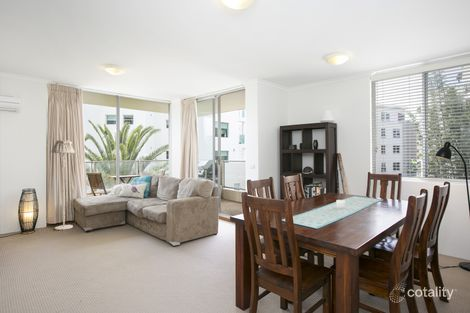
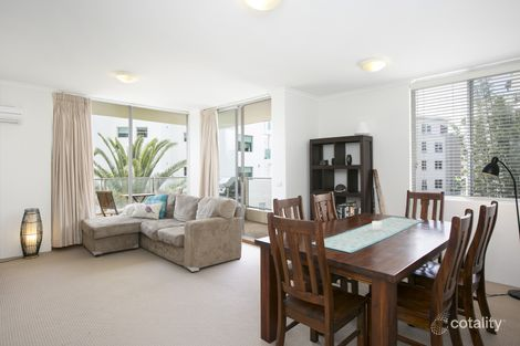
- floor lamp (63, 184)
